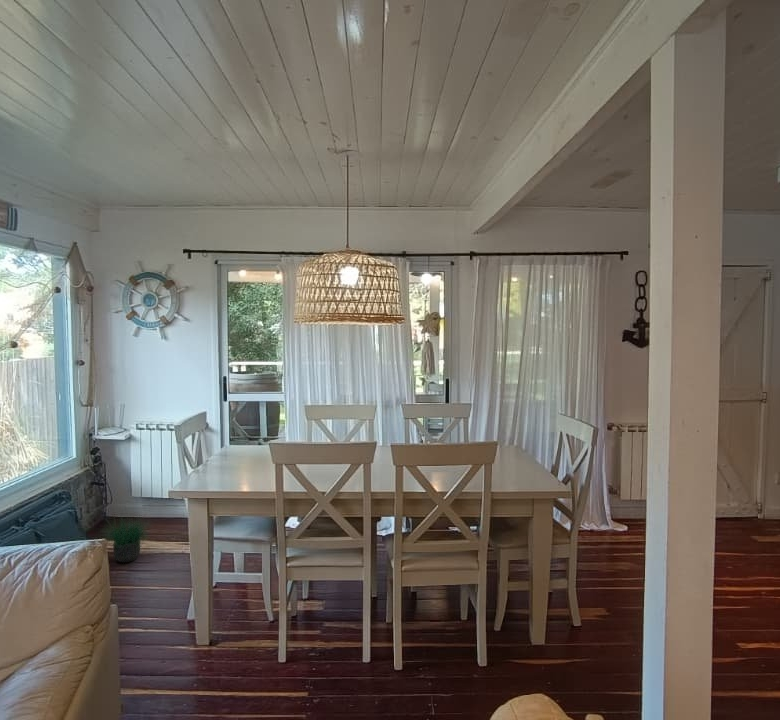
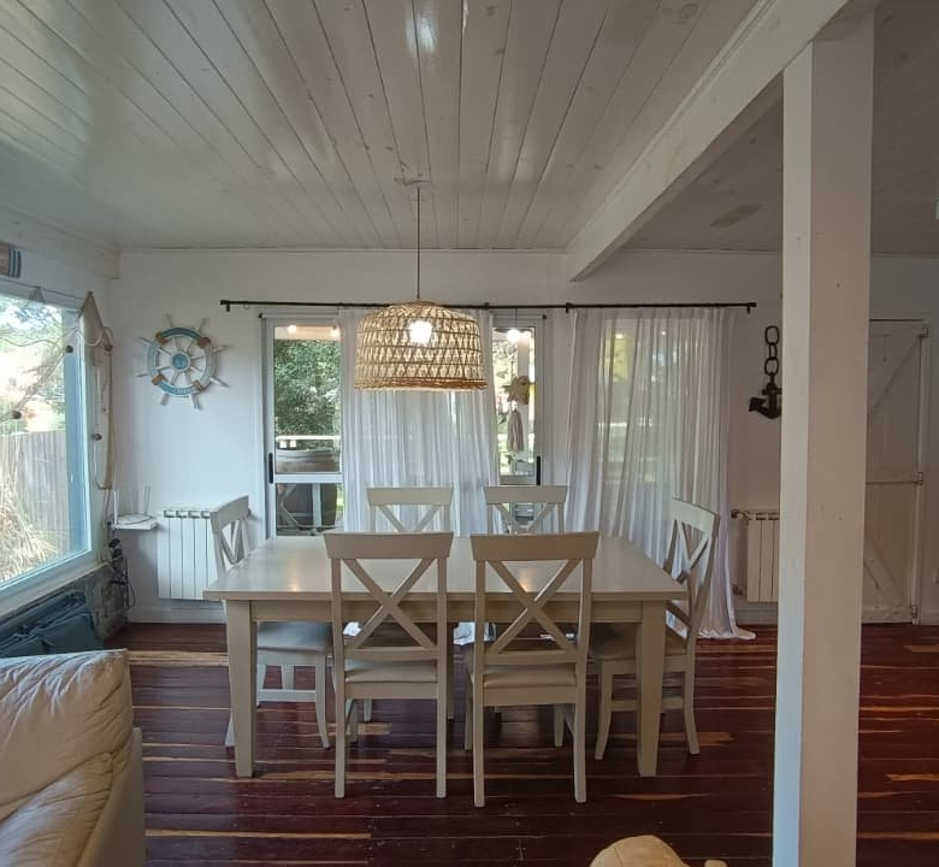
- potted plant (126, 532)
